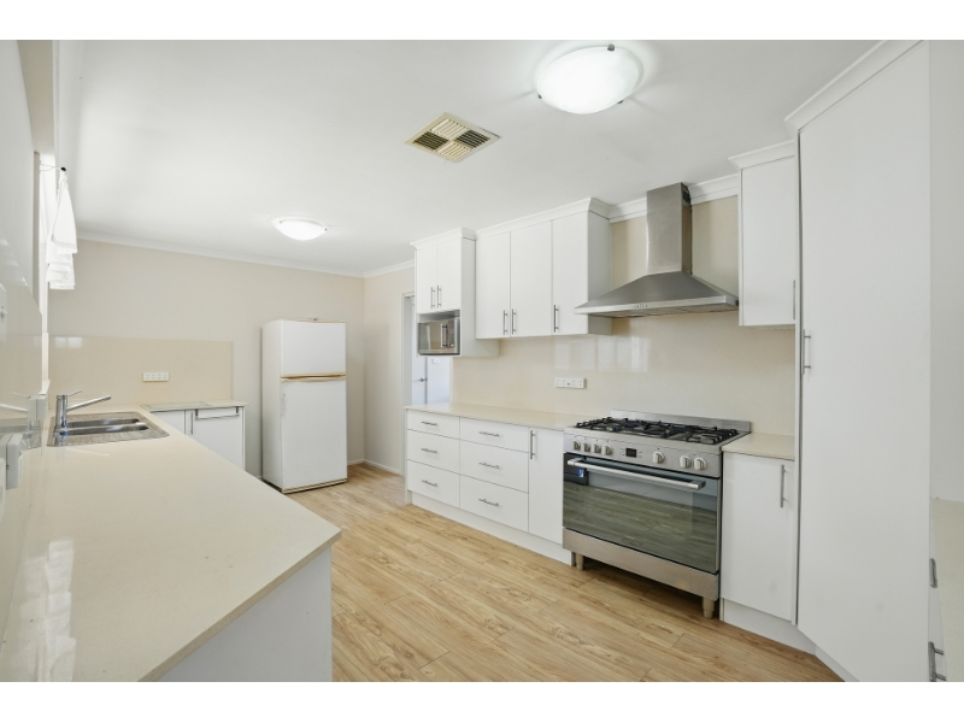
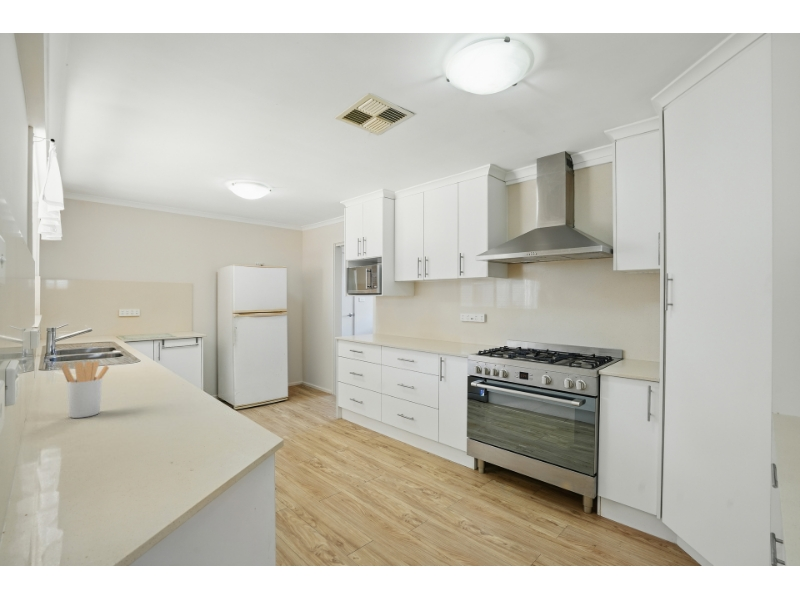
+ utensil holder (85, 387)
